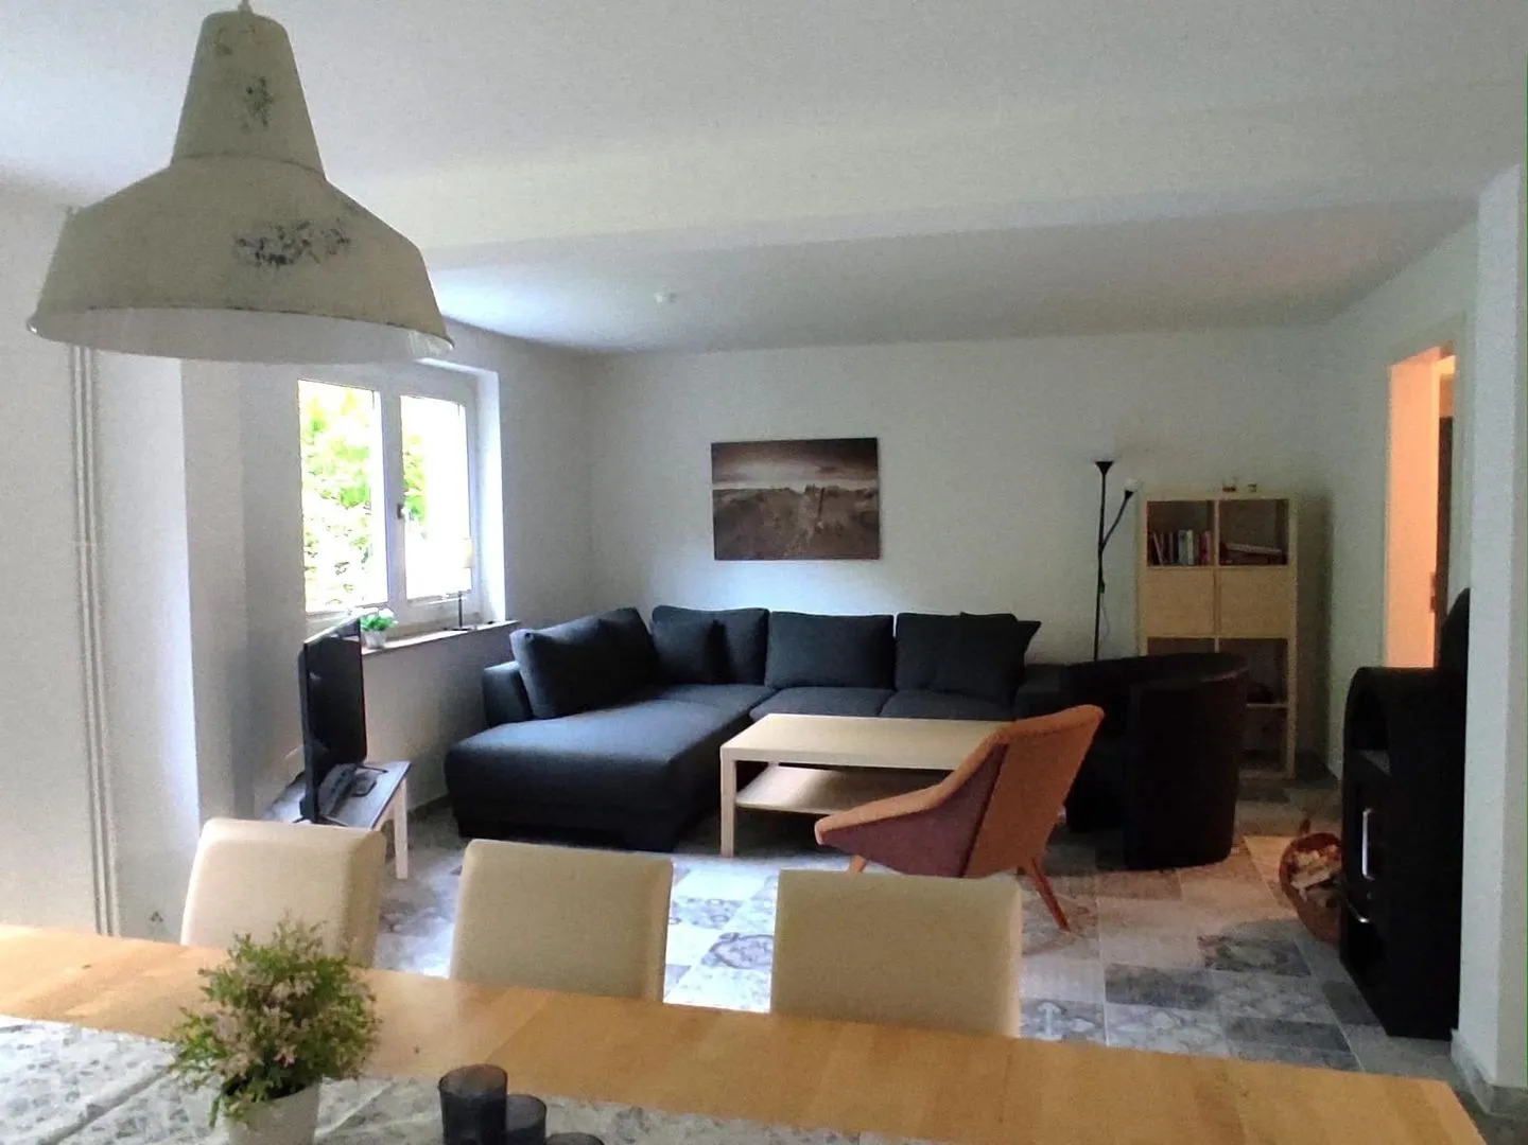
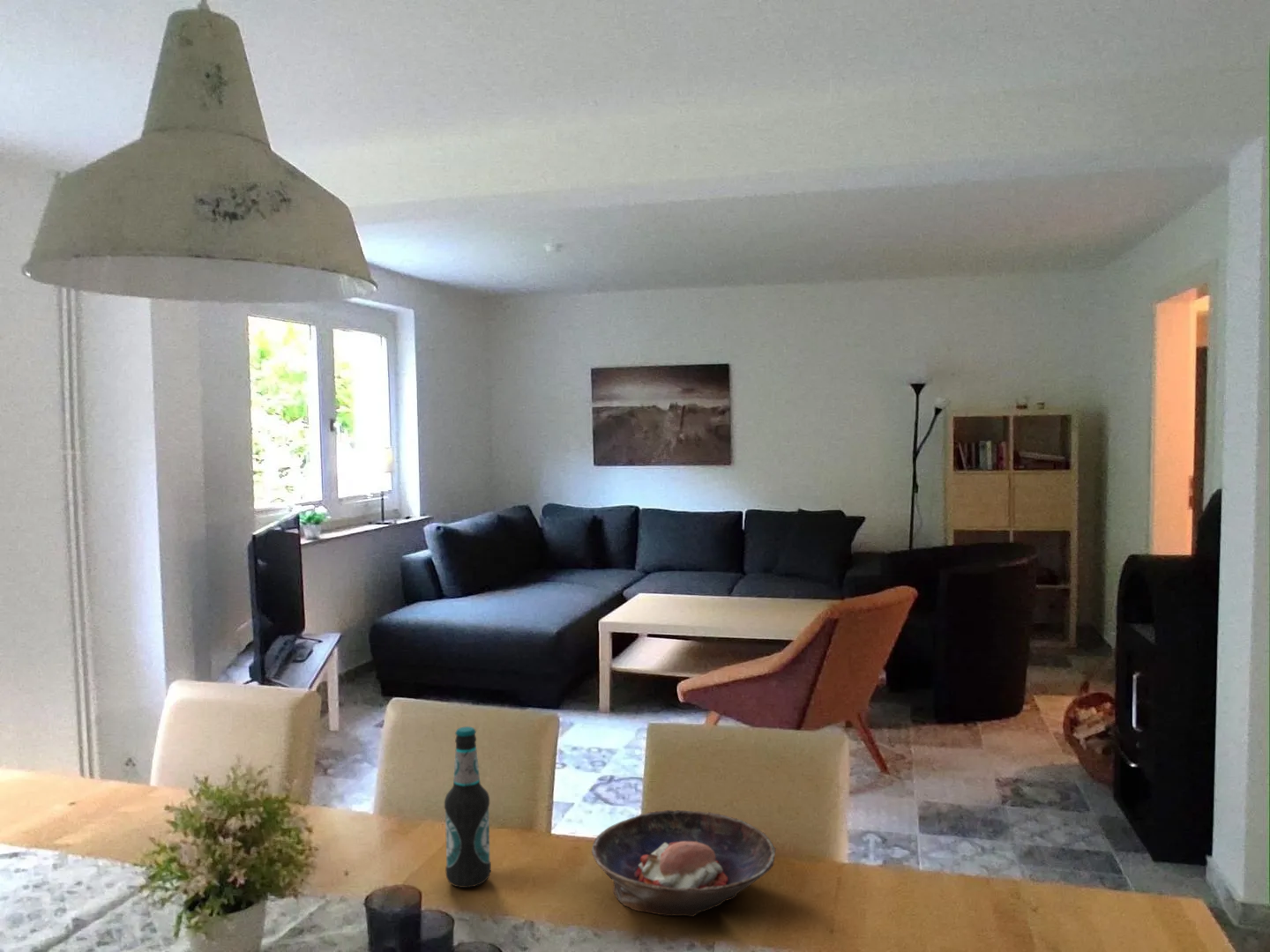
+ bowl (683, 862)
+ bottle (467, 805)
